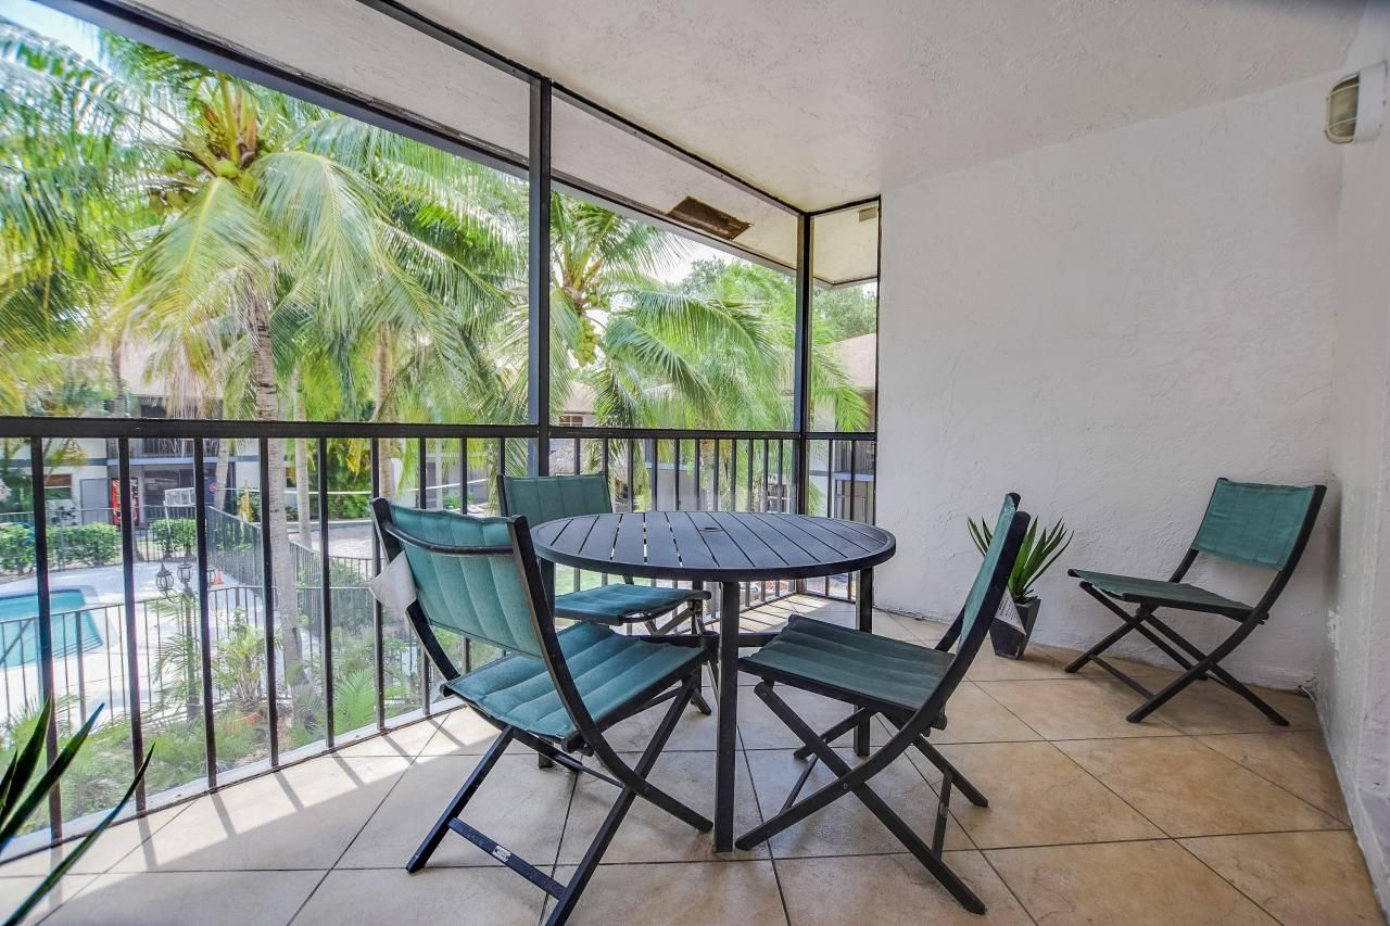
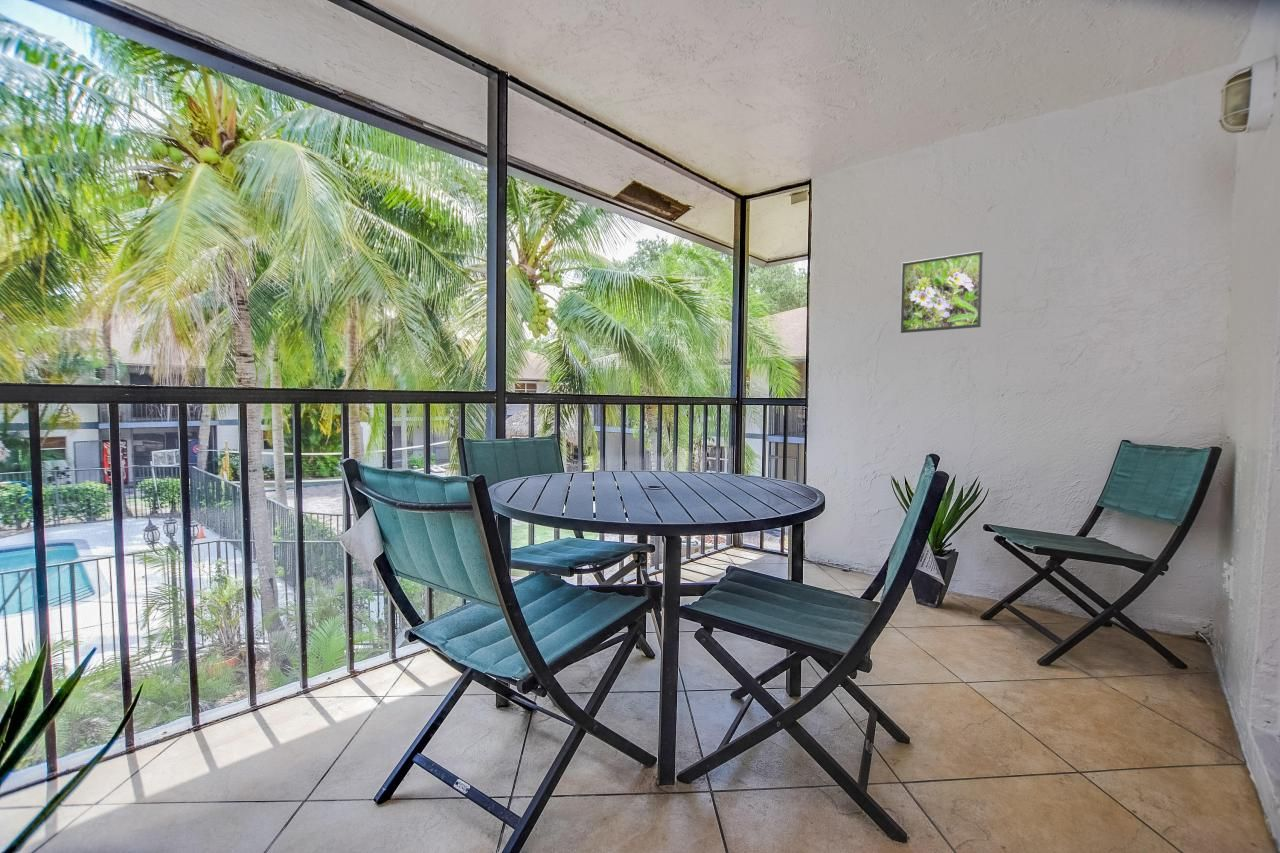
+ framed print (940, 293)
